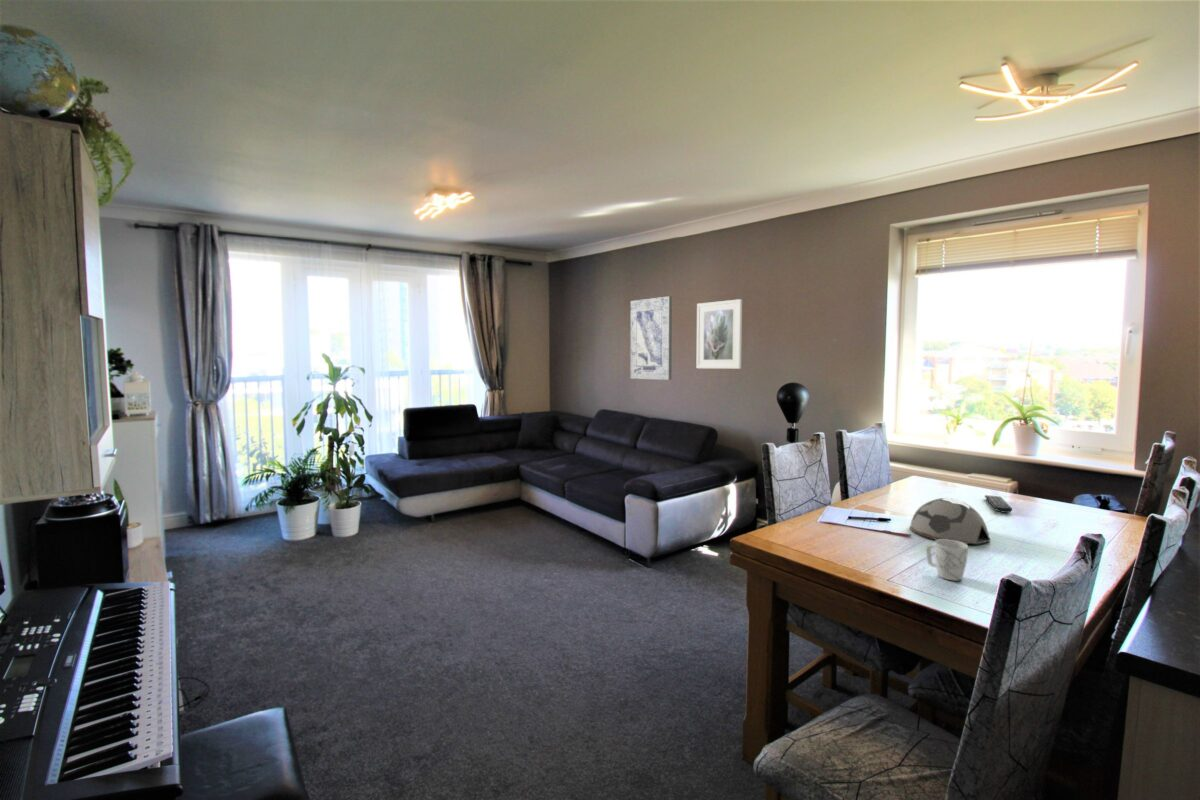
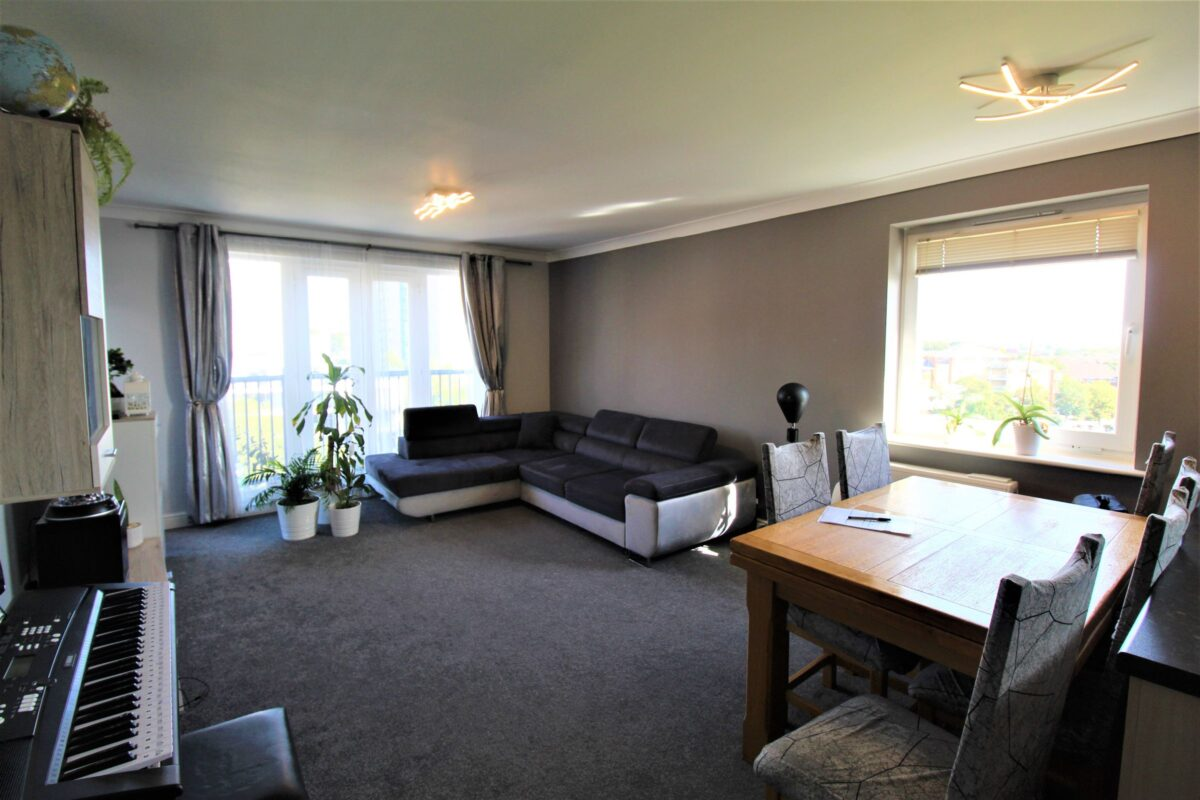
- mug (945, 558)
- remote control (997, 503)
- wall art (650, 339)
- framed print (718, 335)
- decorative bowl (950, 516)
